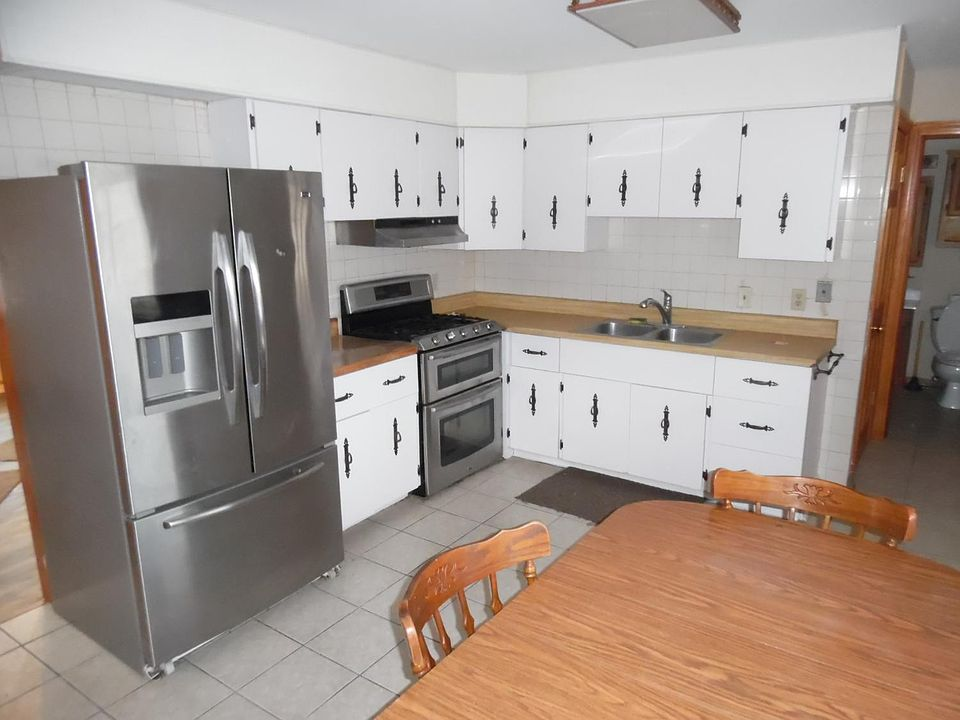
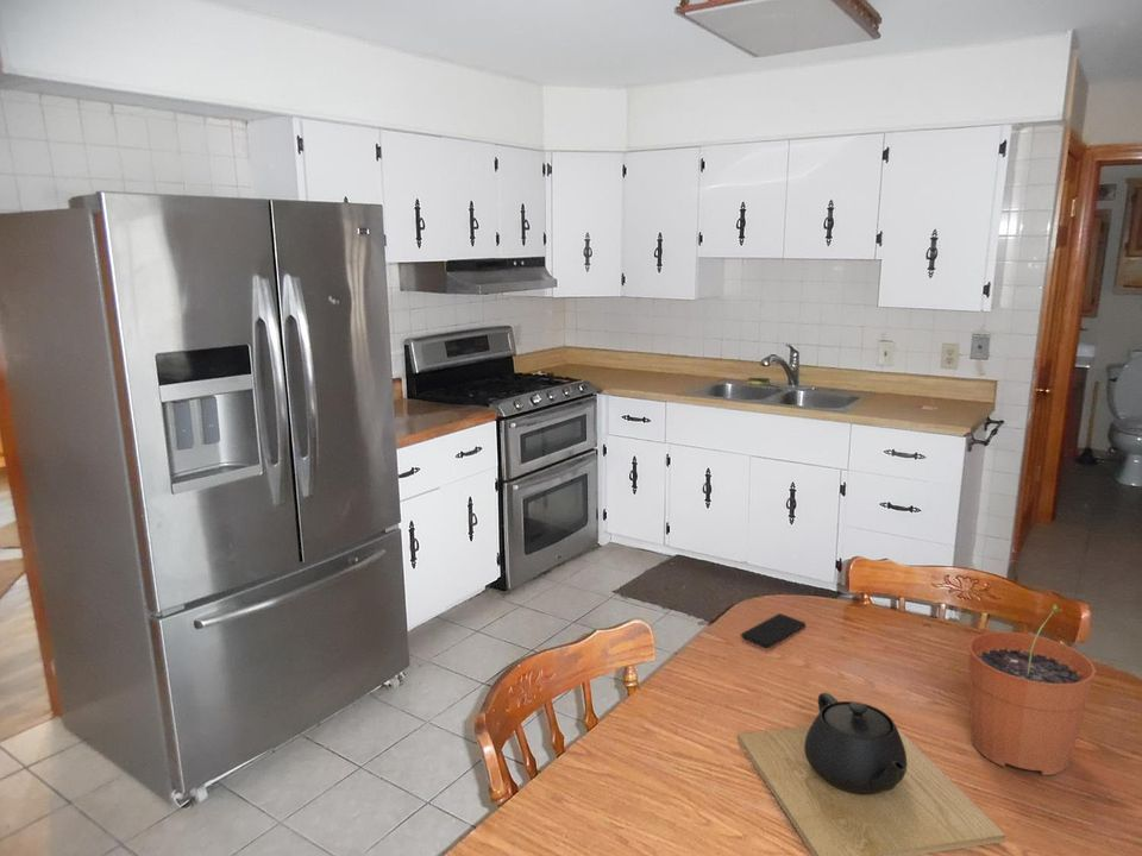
+ smartphone (773, 629)
+ plant pot (1027, 679)
+ teapot (860, 748)
